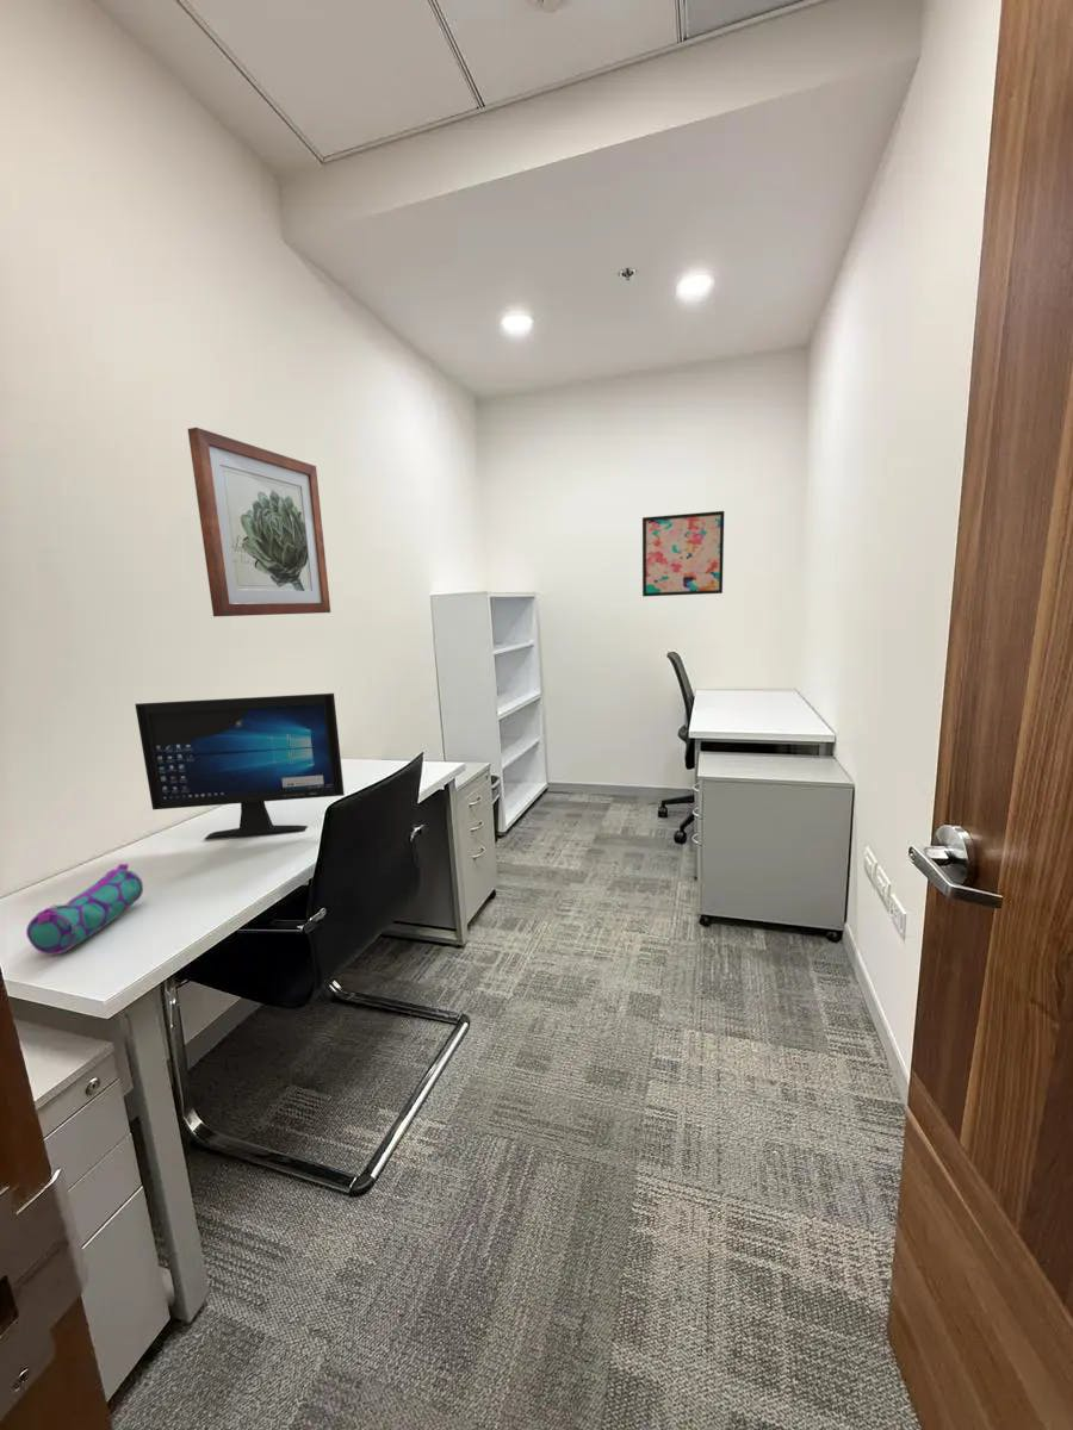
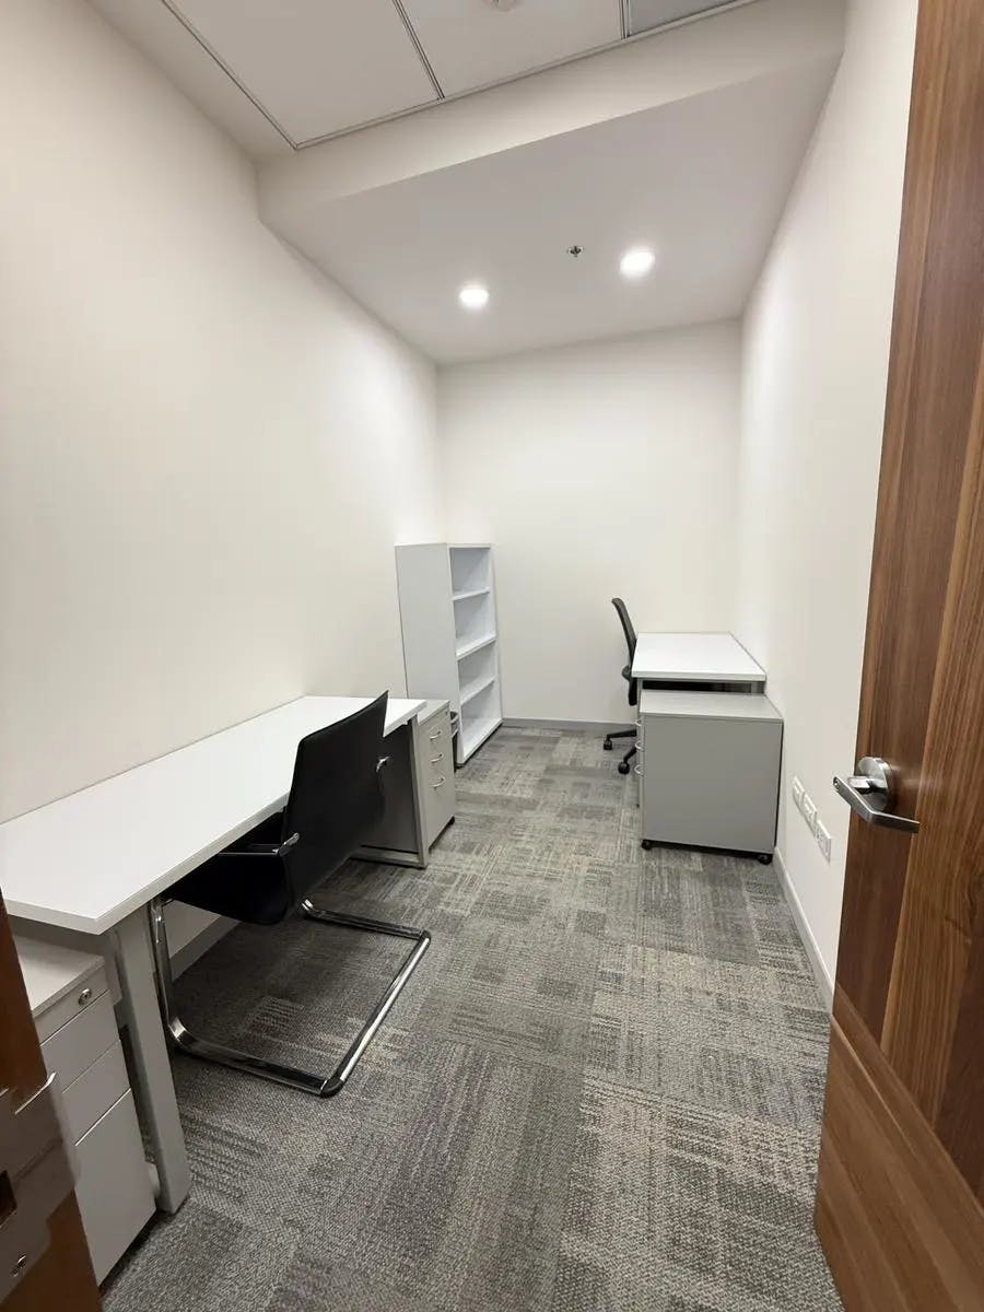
- wall art (269, 534)
- pencil case (89, 907)
- computer monitor (252, 763)
- wall art (682, 554)
